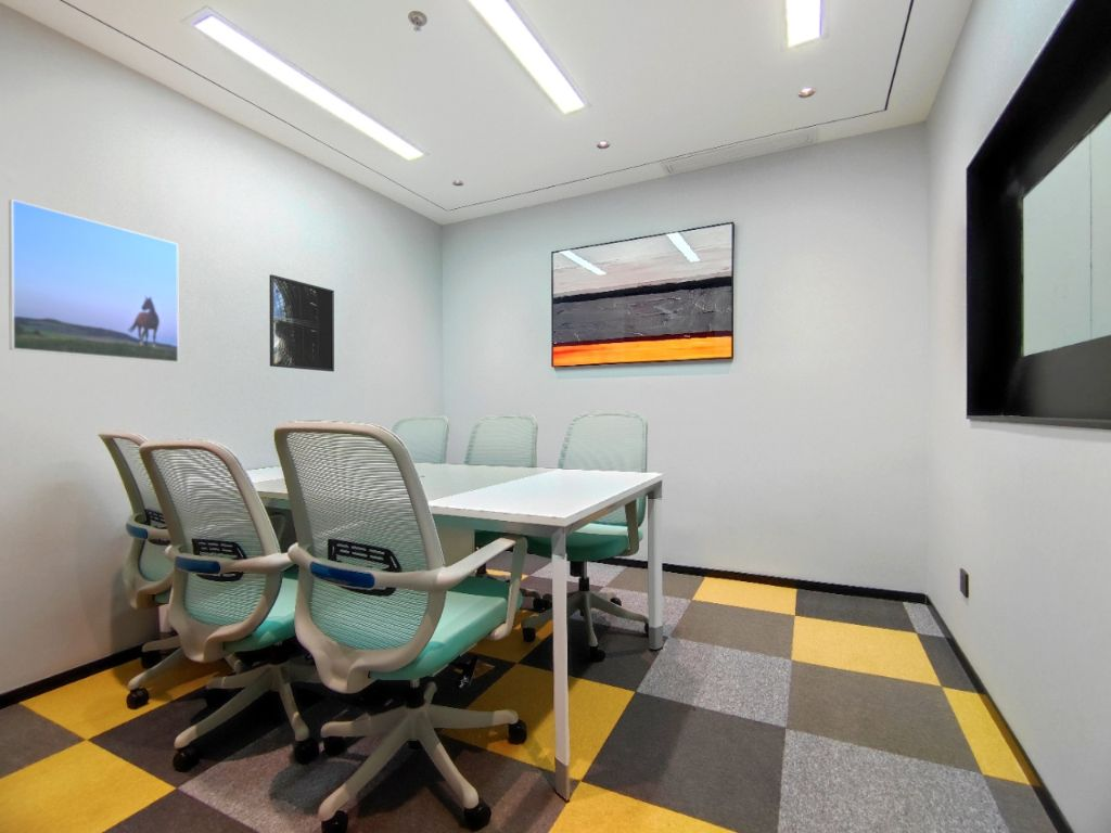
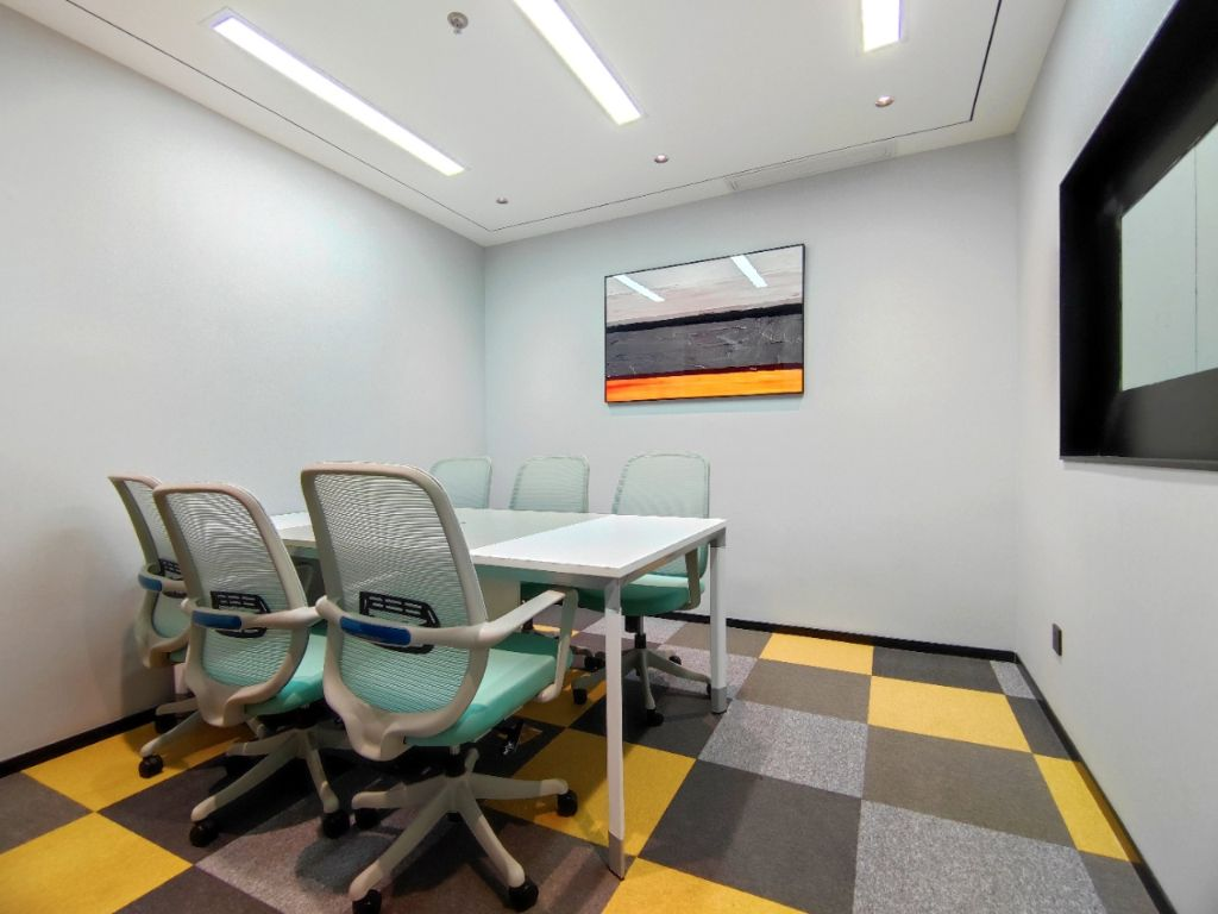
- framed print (103, 291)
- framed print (304, 325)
